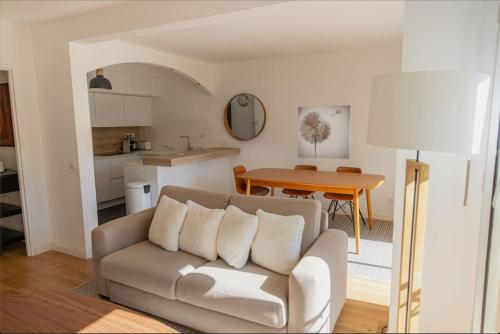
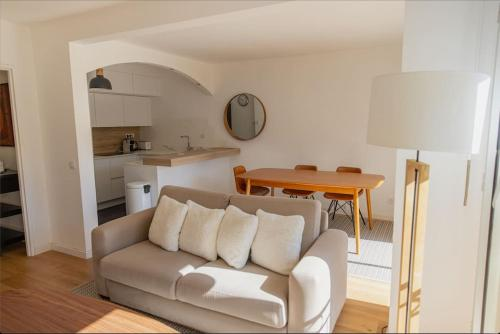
- wall art (323, 132)
